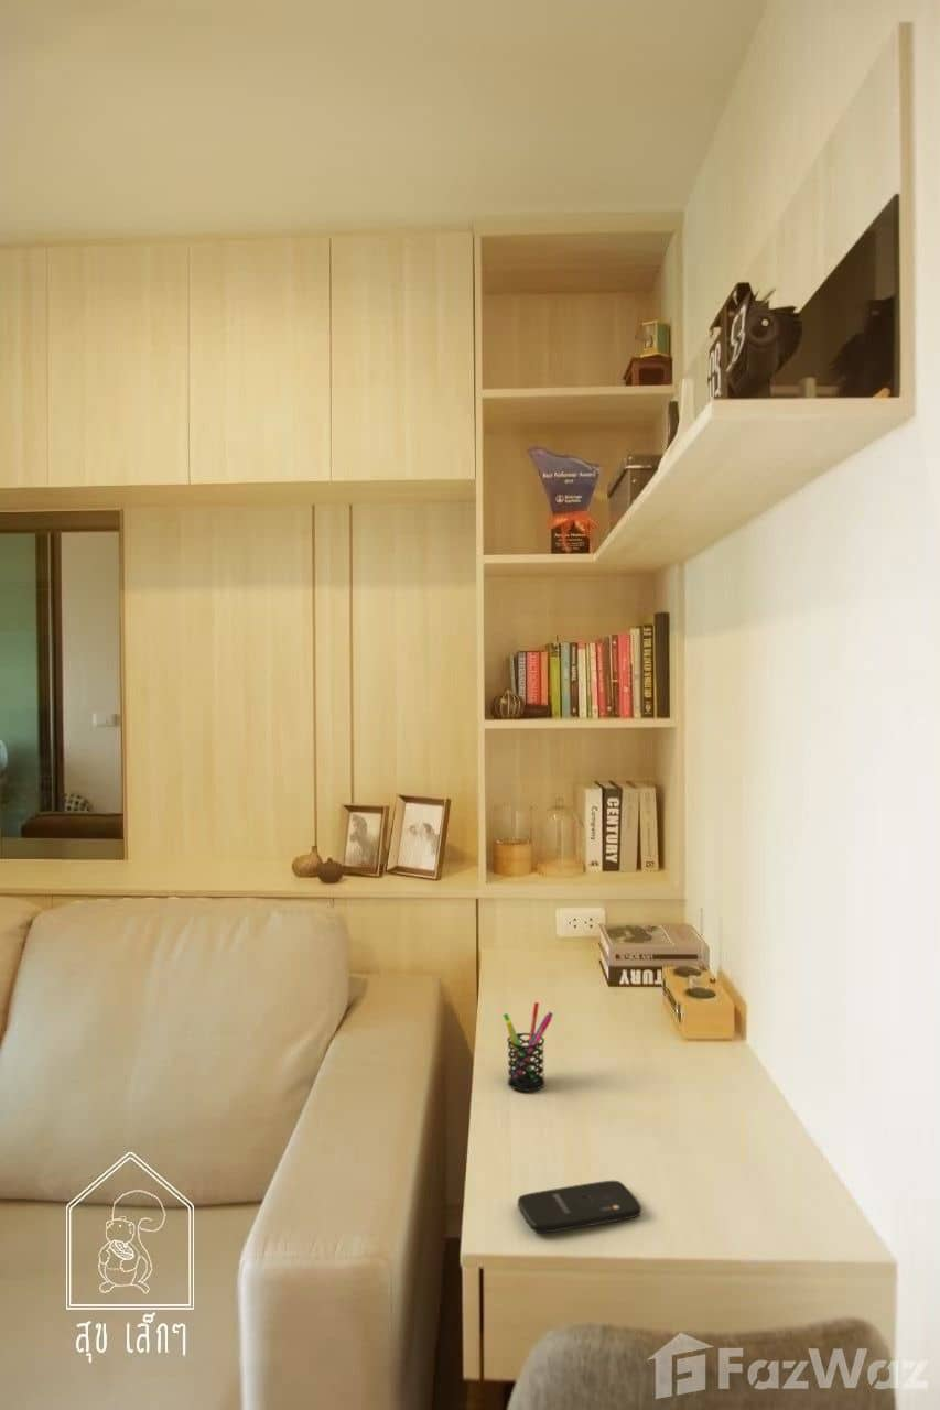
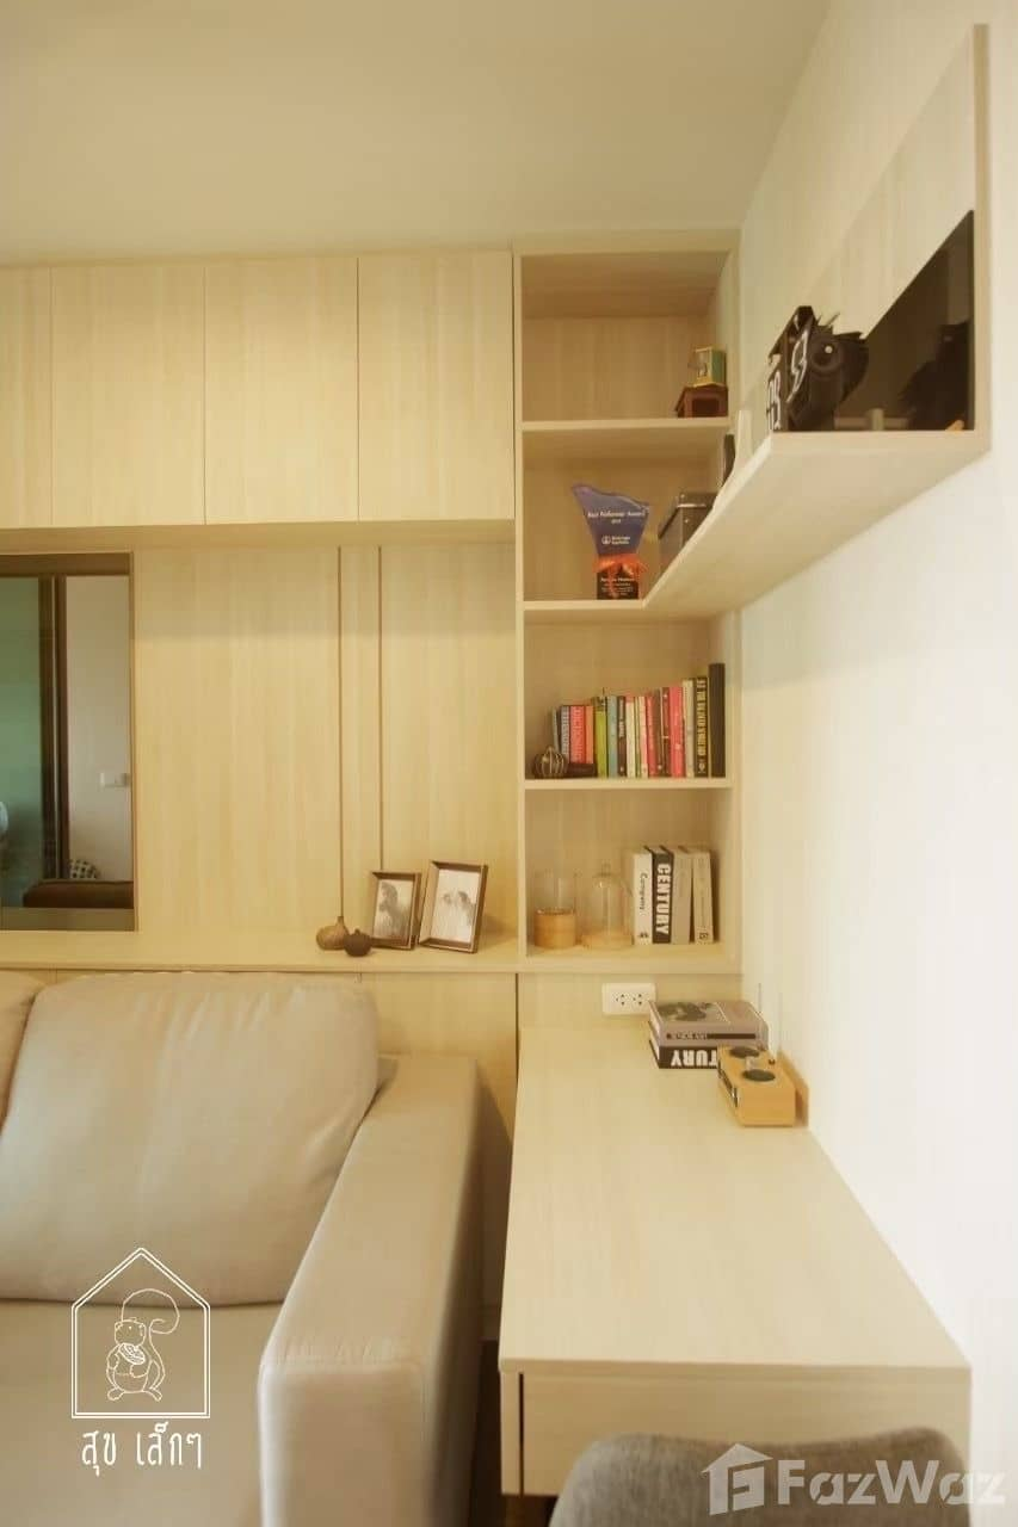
- smartphone (579, 1205)
- pen holder (522, 1043)
